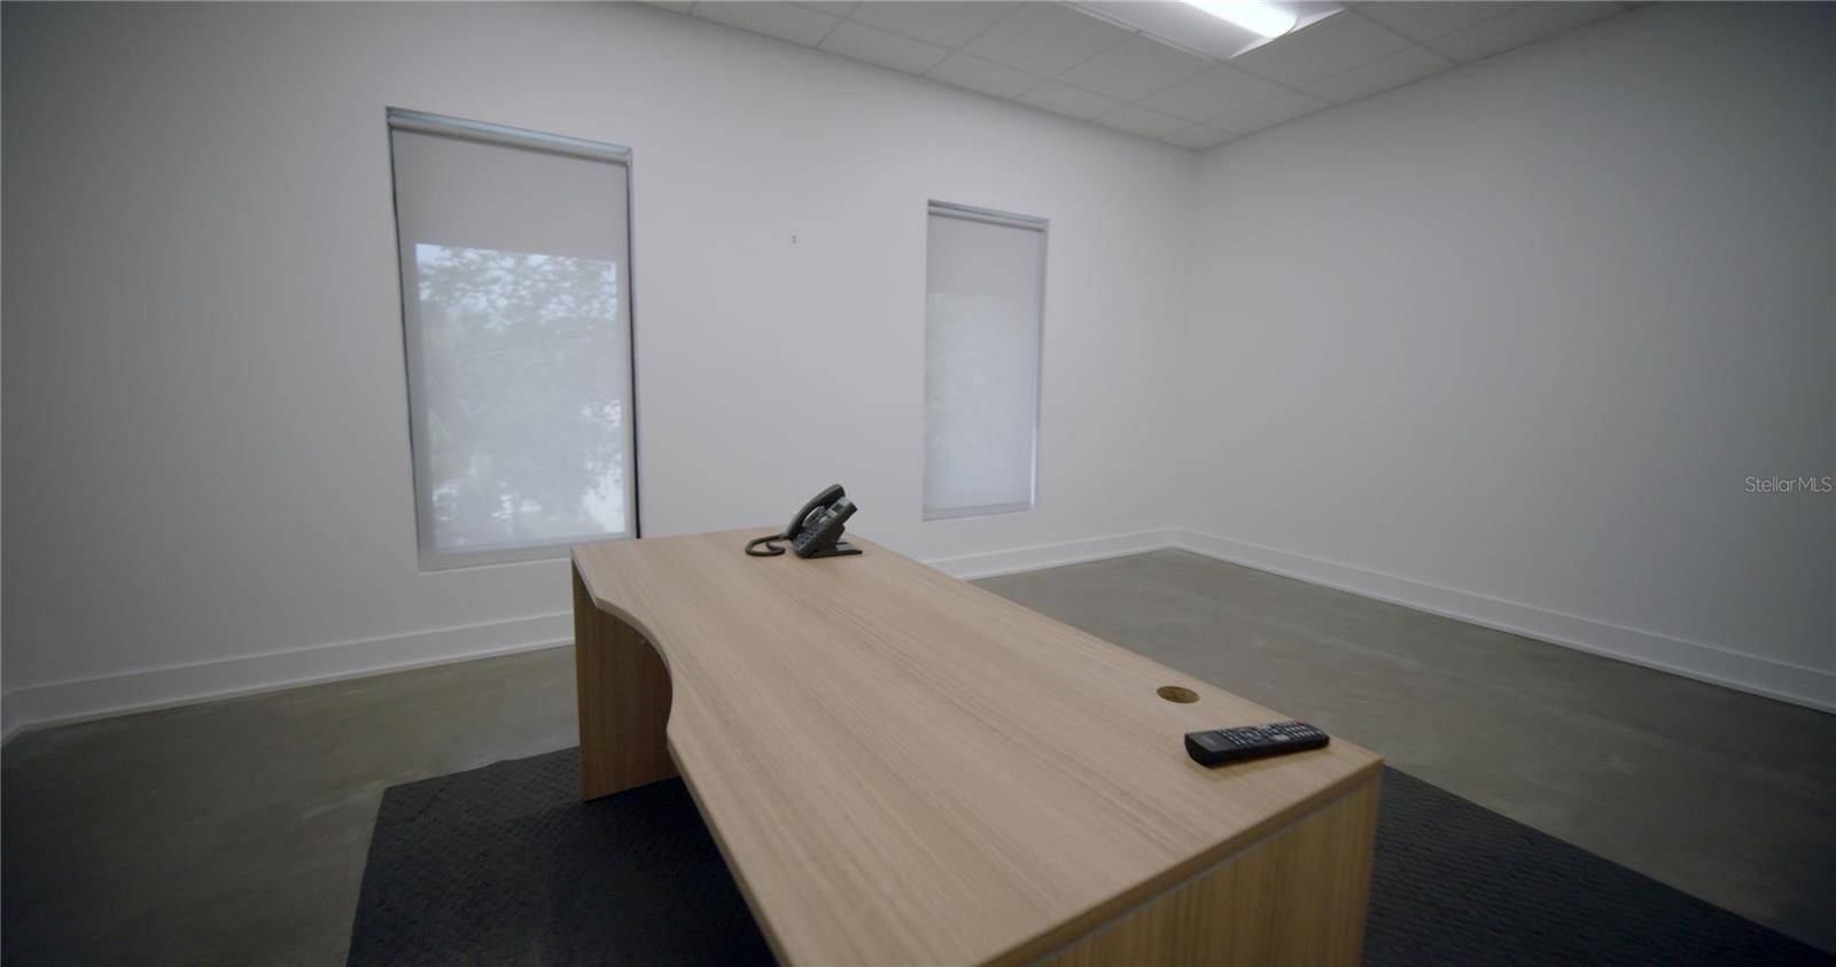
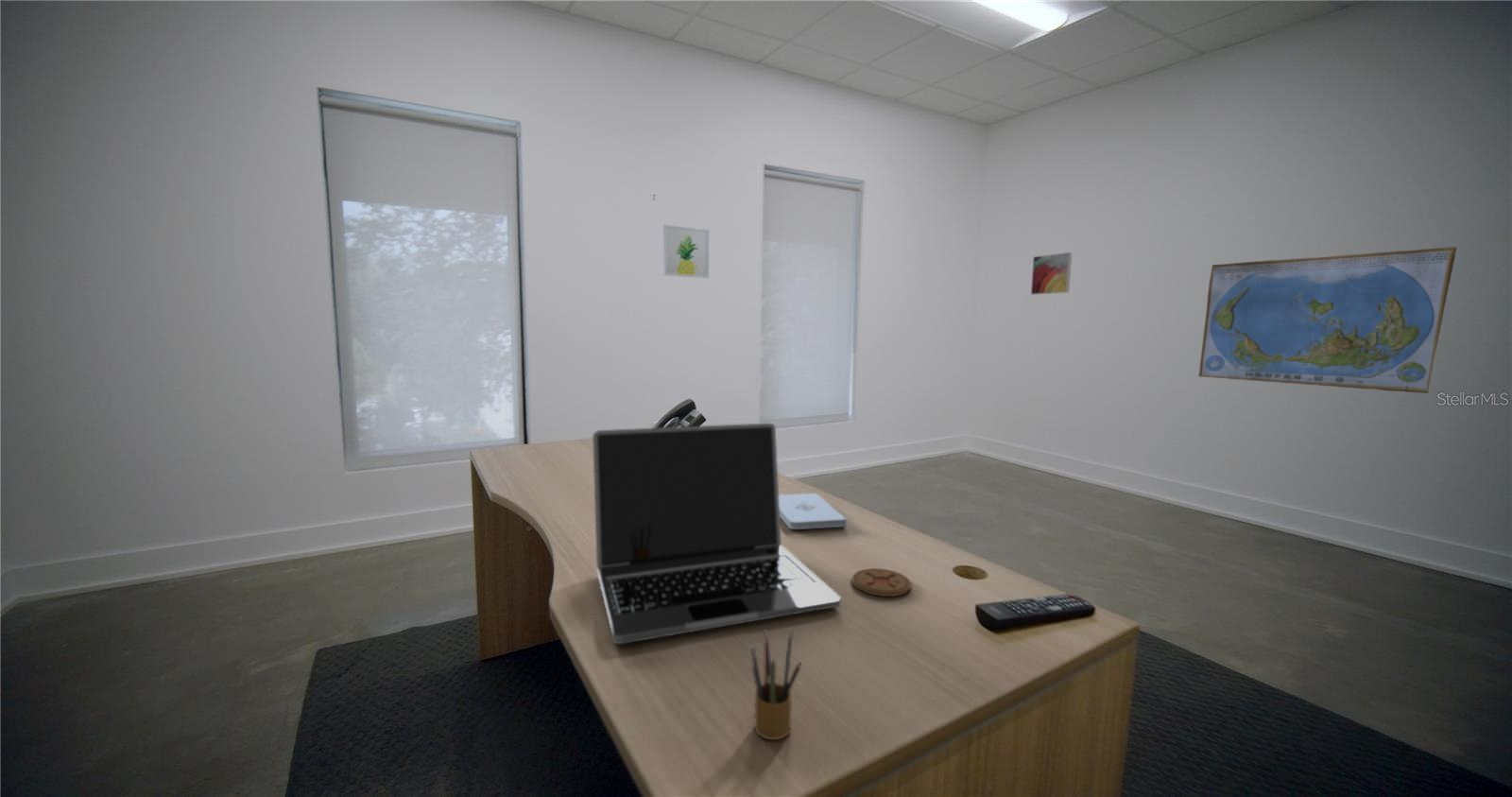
+ coaster (881, 581)
+ laptop (709, 513)
+ world map (1308, 321)
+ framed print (1050, 274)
+ wall art (686, 251)
+ pencil box (776, 685)
+ notepad (804, 510)
